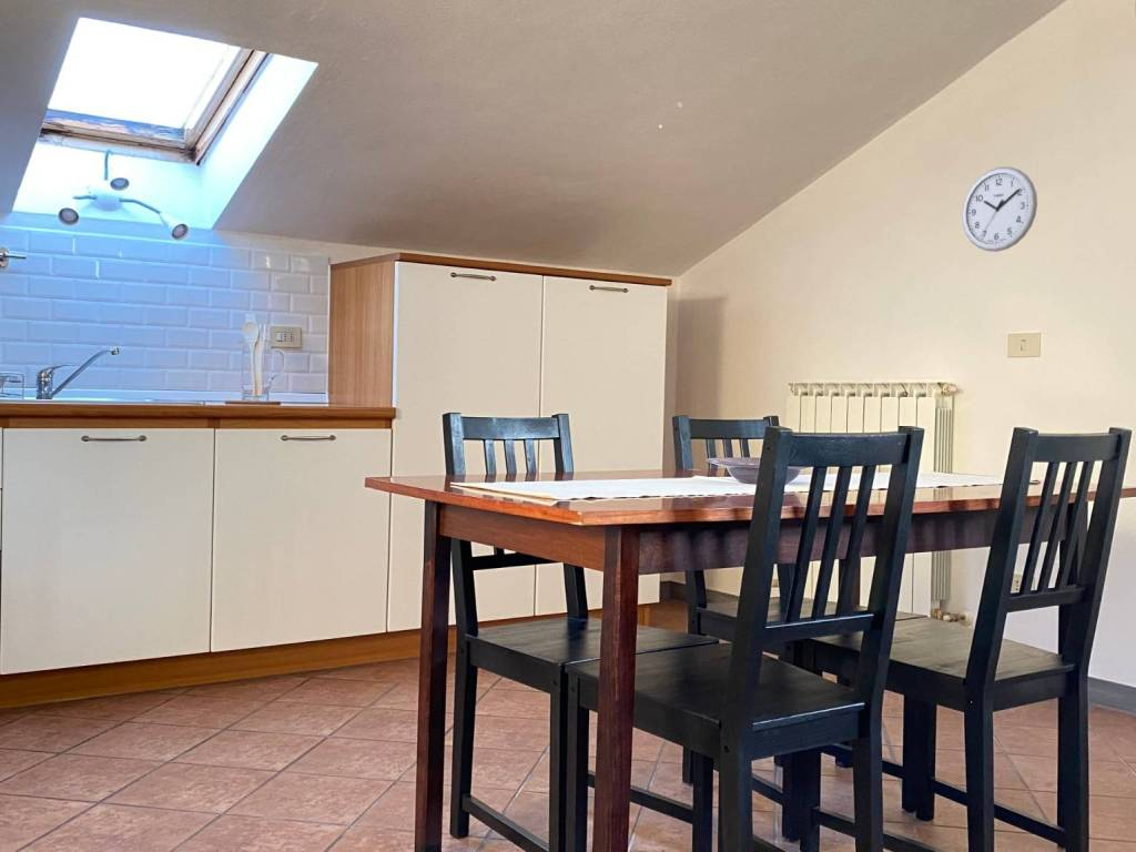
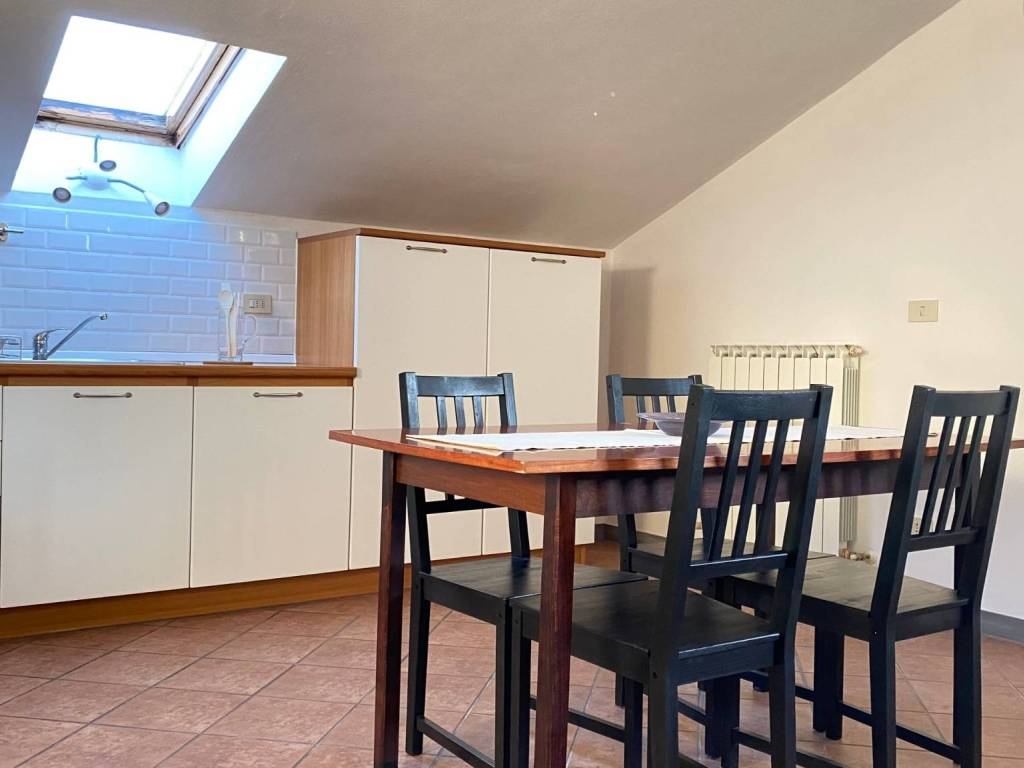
- wall clock (997, 209)
